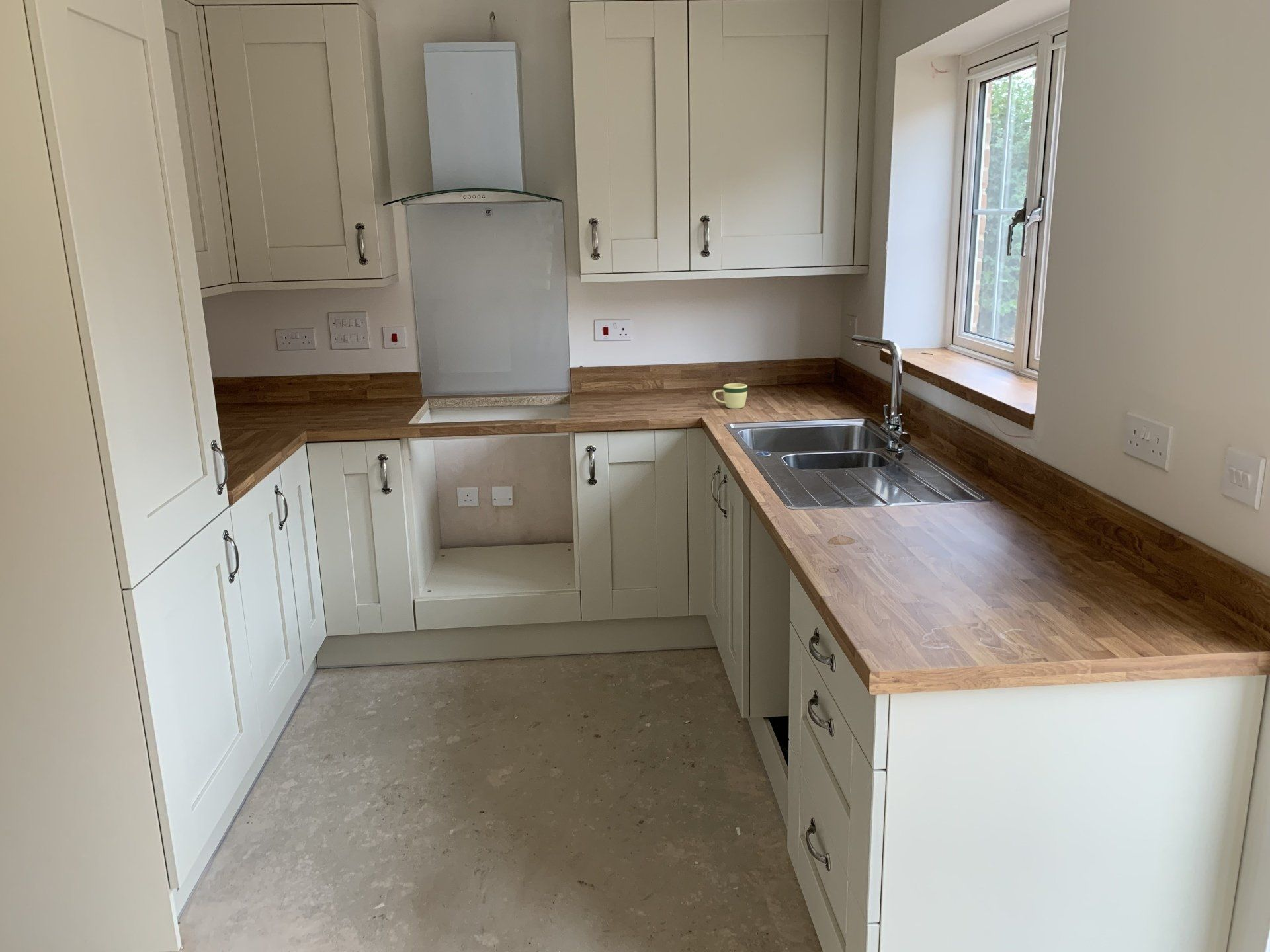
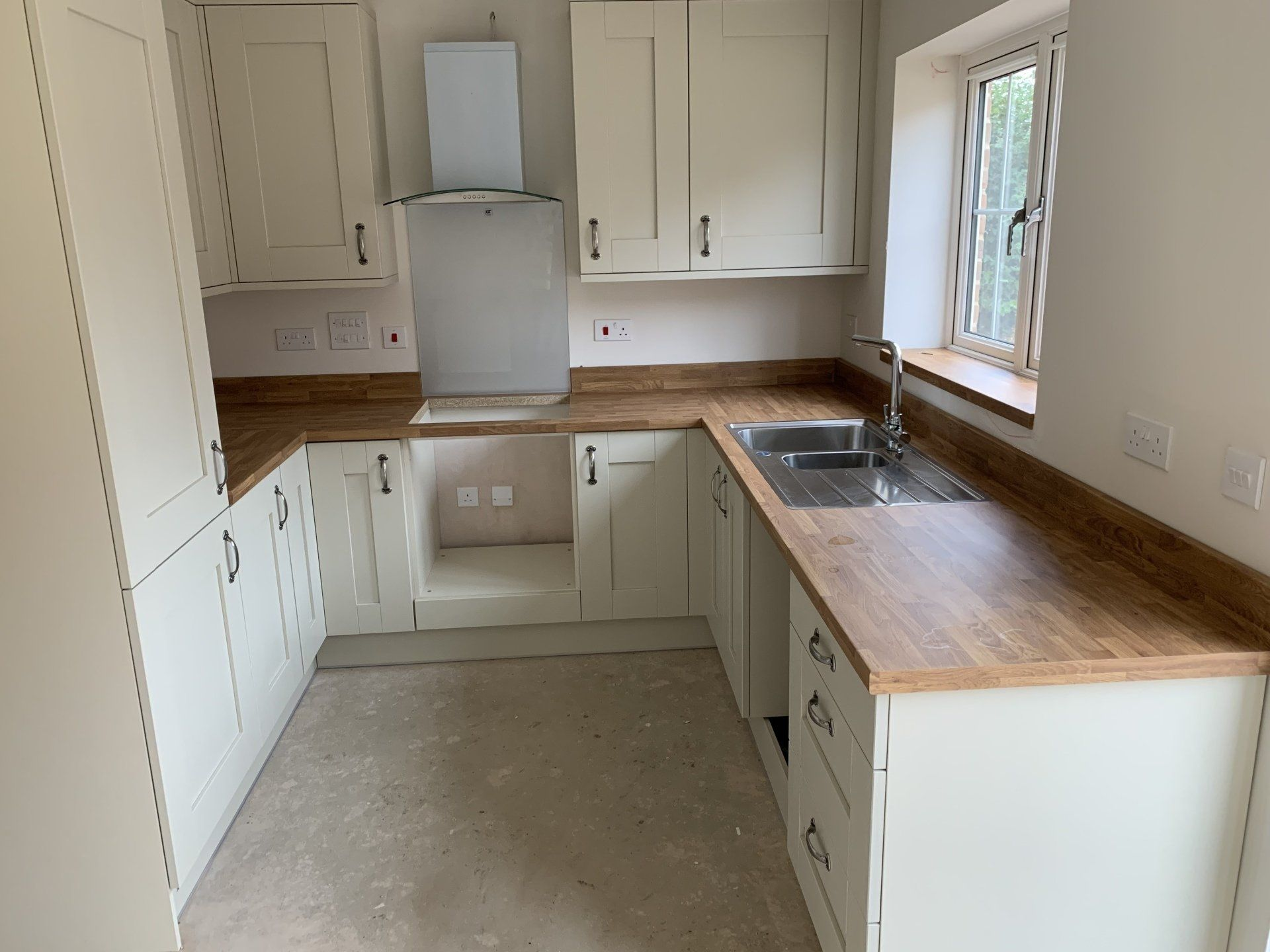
- mug (730, 396)
